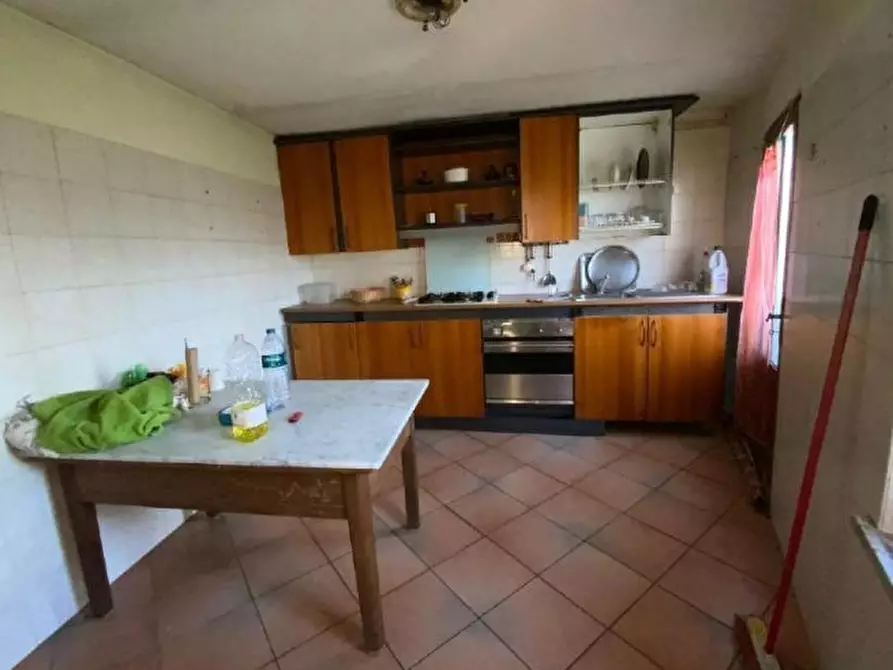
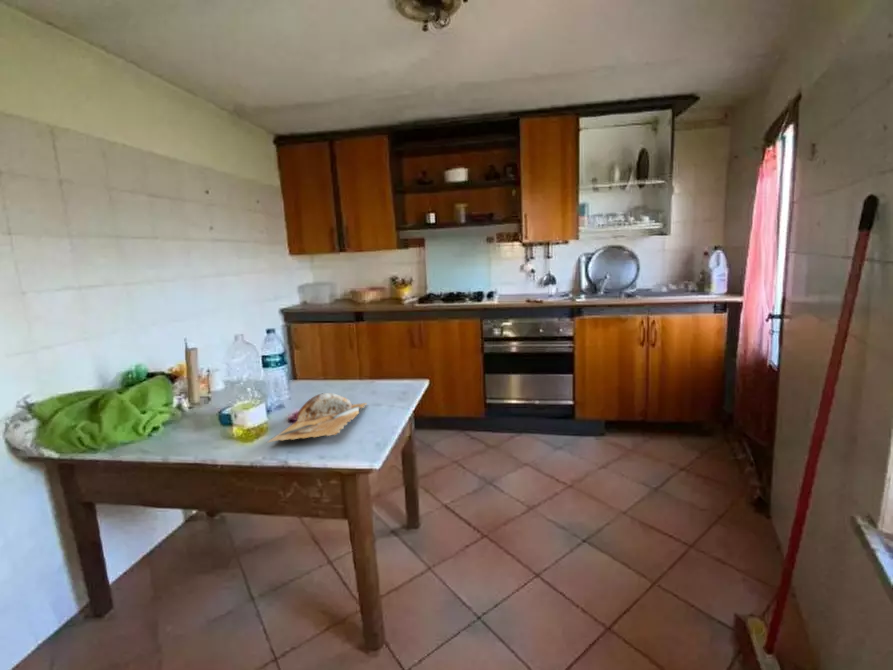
+ chopping board (321, 412)
